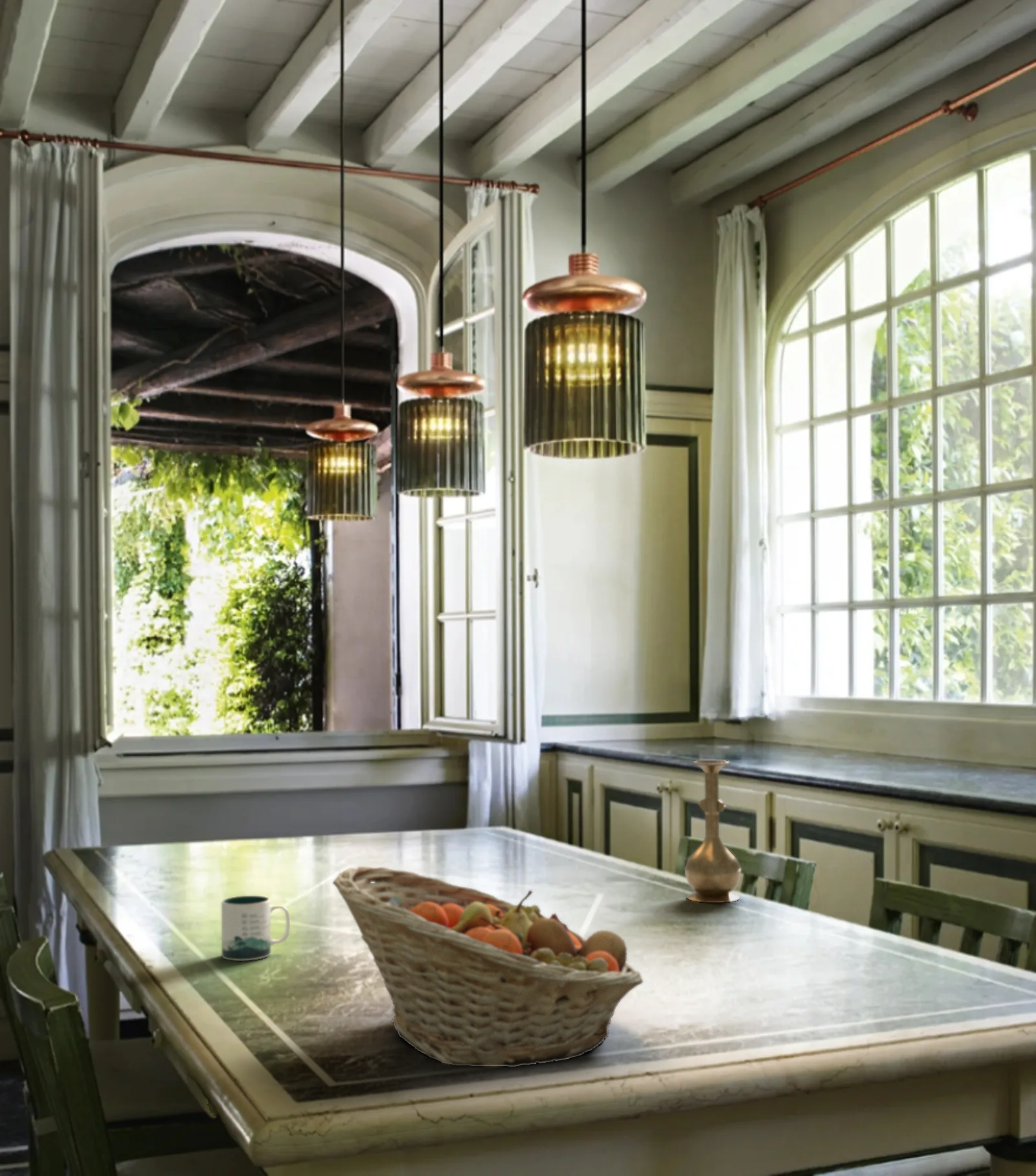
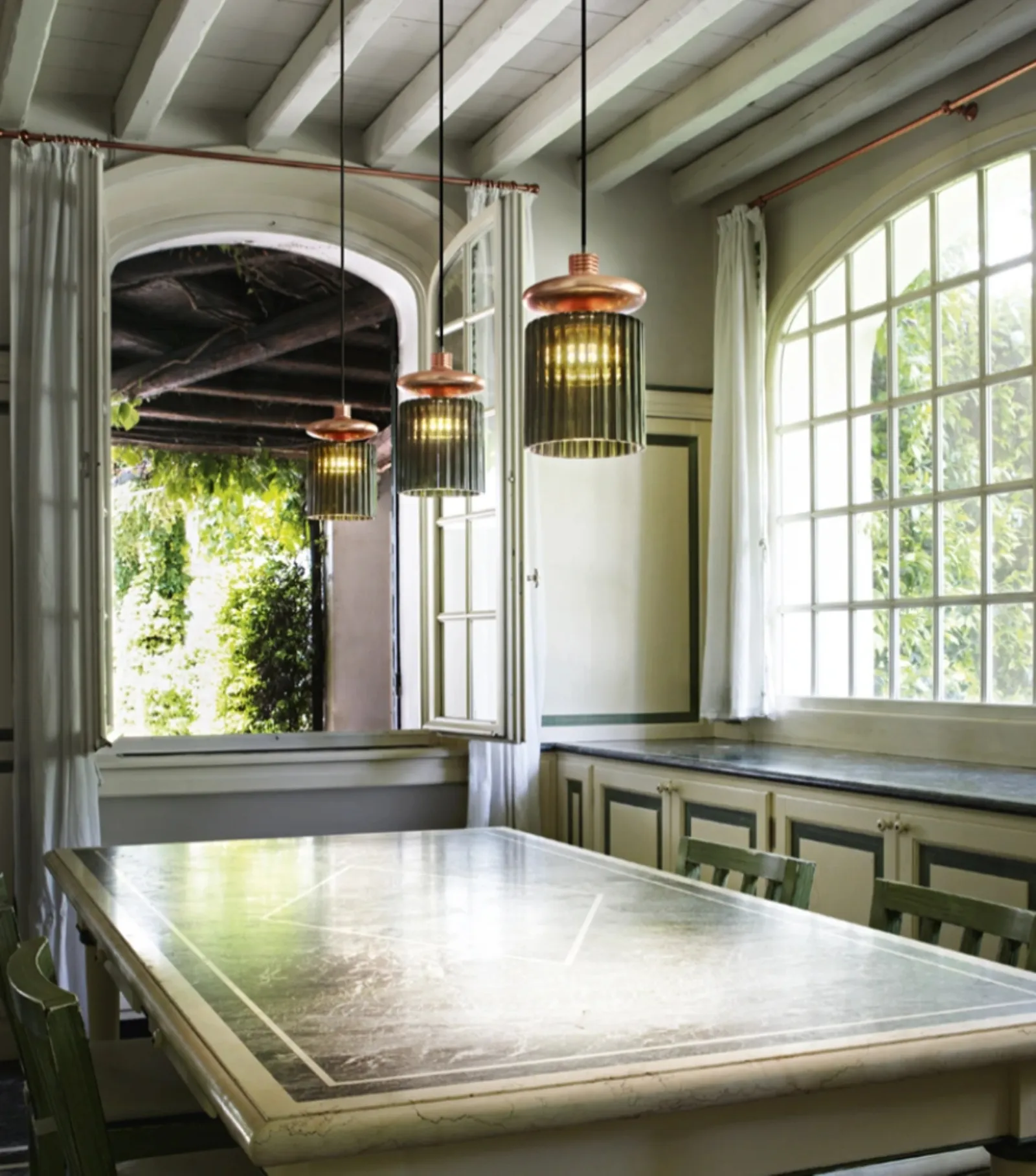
- fruit basket (484, 952)
- vase (712, 830)
- mug (256, 926)
